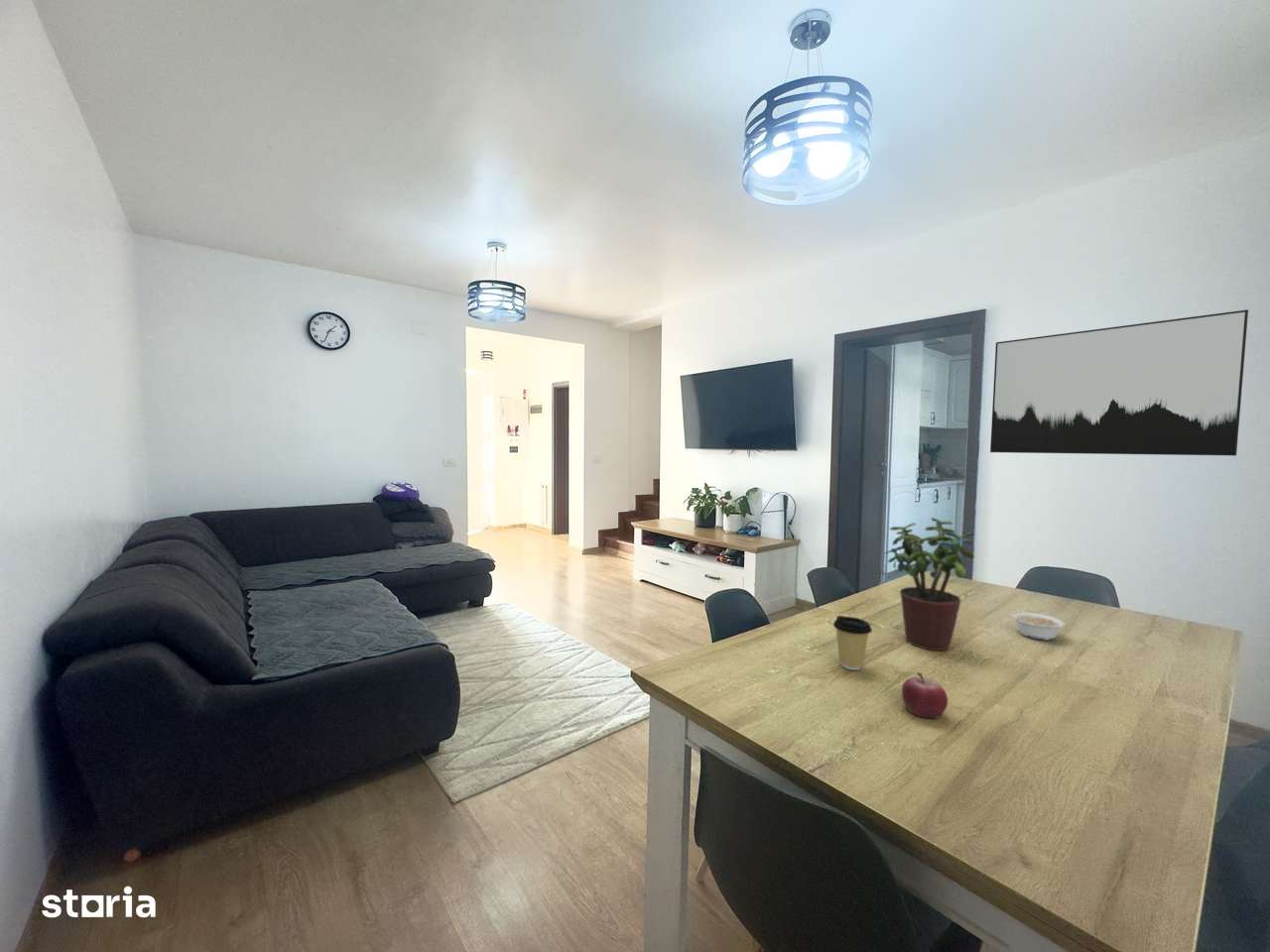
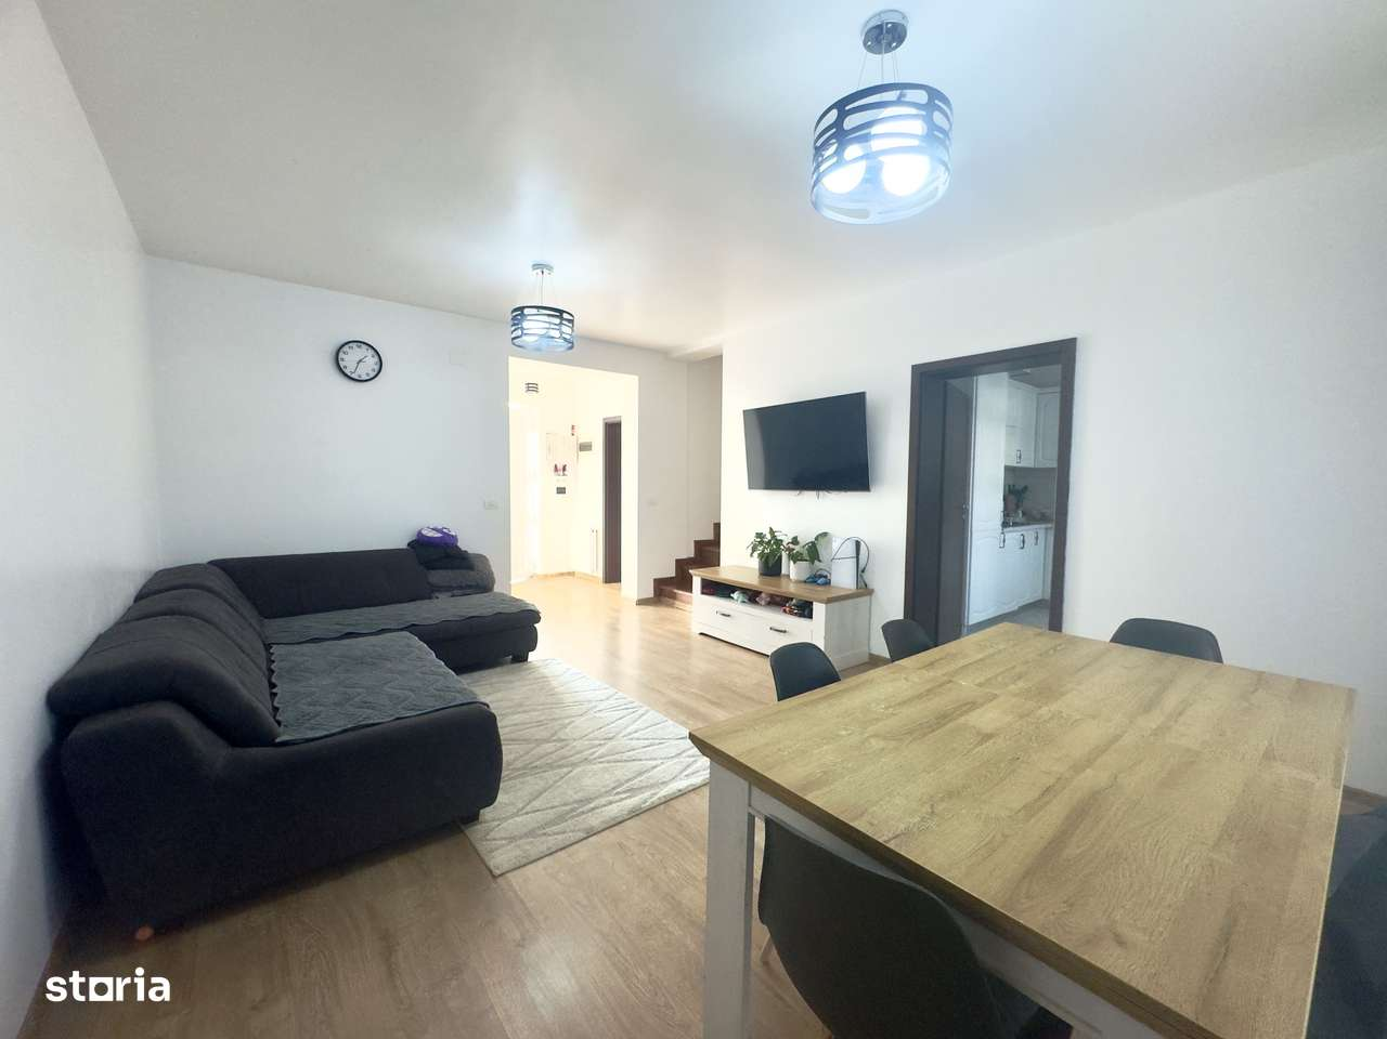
- coffee cup (851, 643)
- potted plant (936, 583)
- fruit (924, 692)
- wall art (1100, 391)
- legume (1037, 626)
